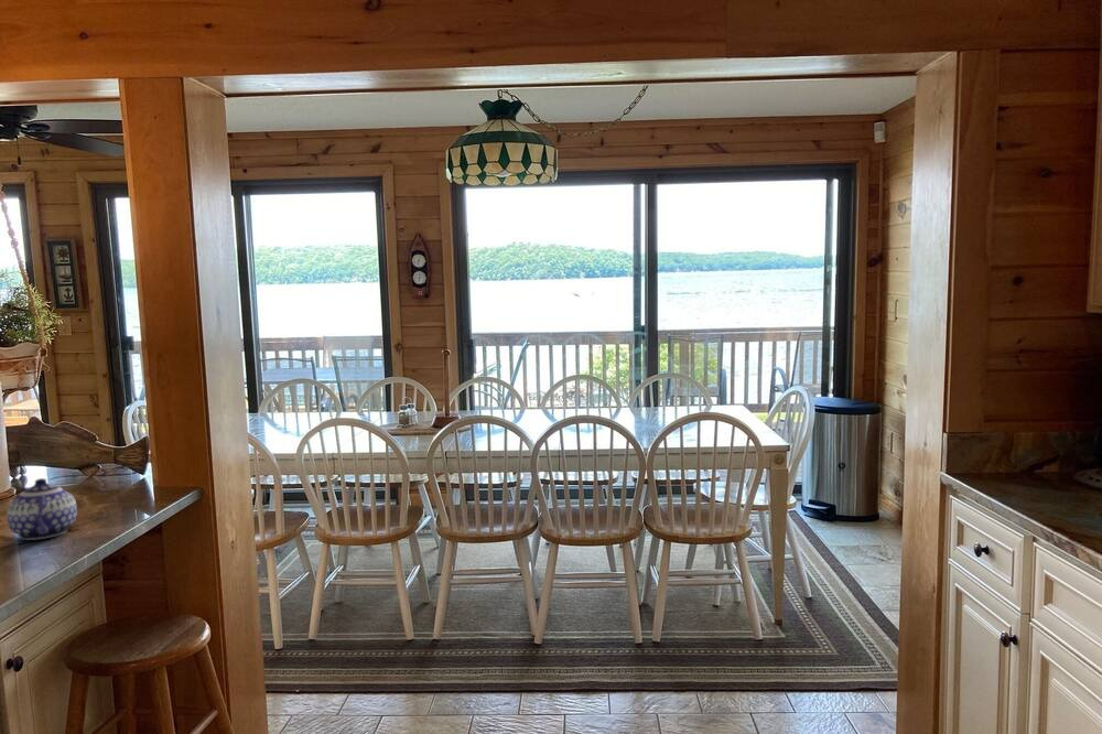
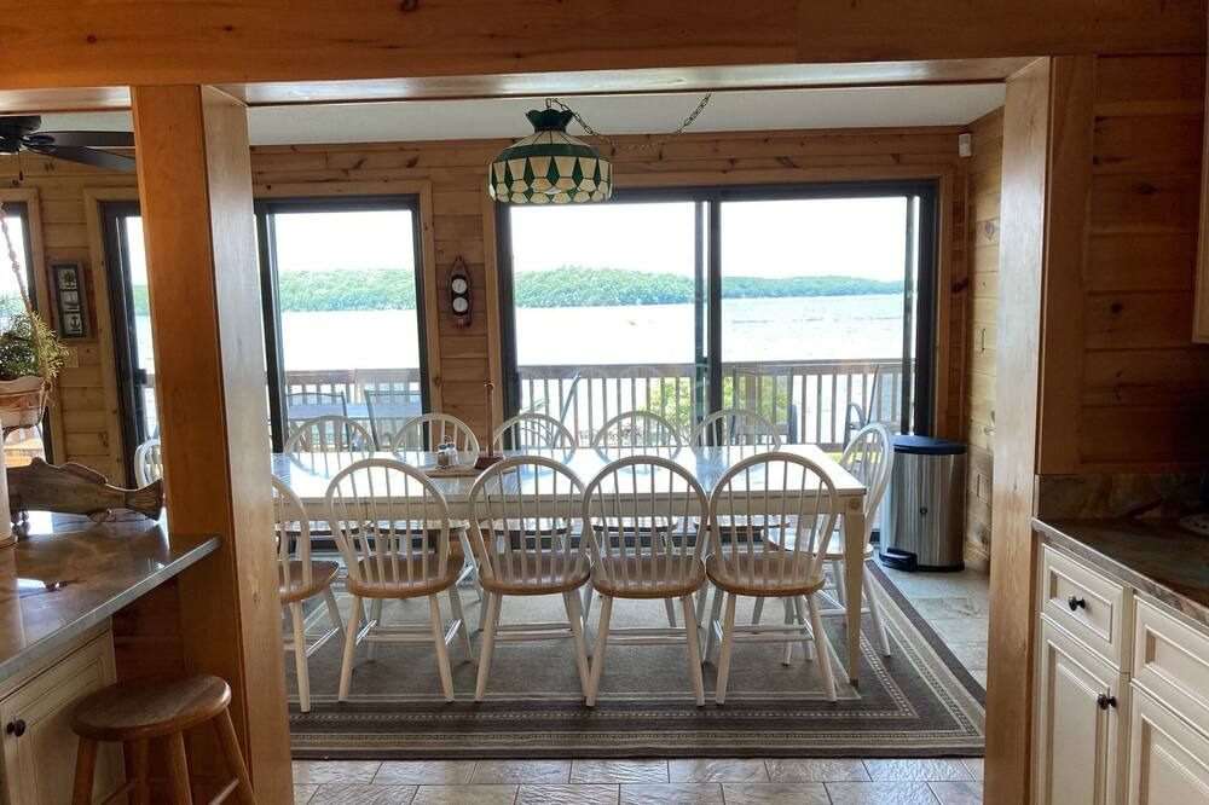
- teapot (42, 506)
